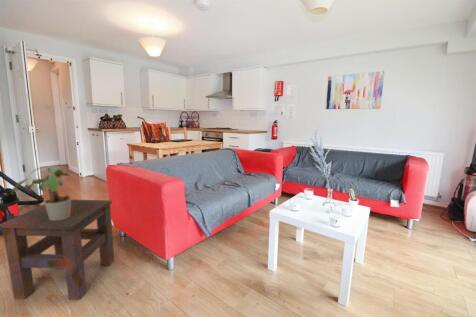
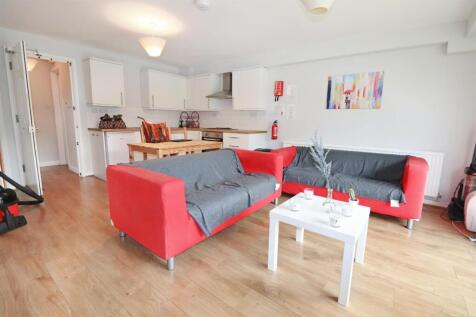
- side table (66, 244)
- potted plant (49, 191)
